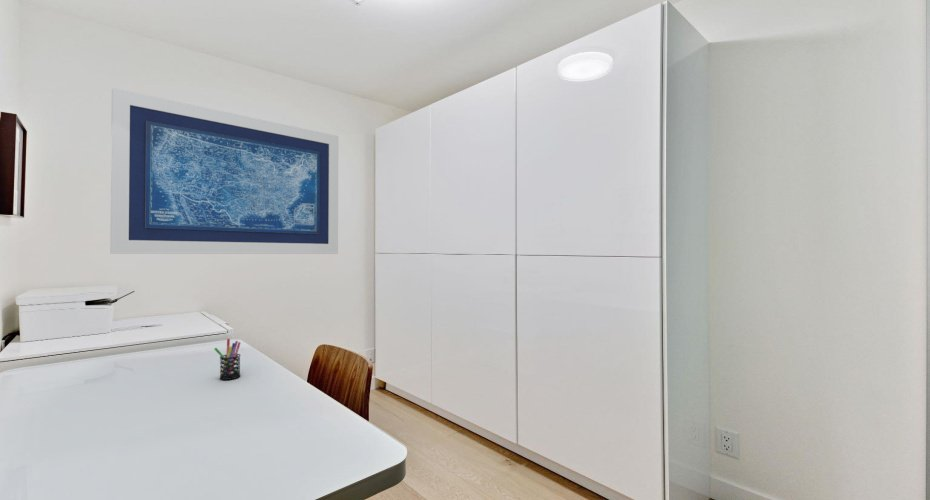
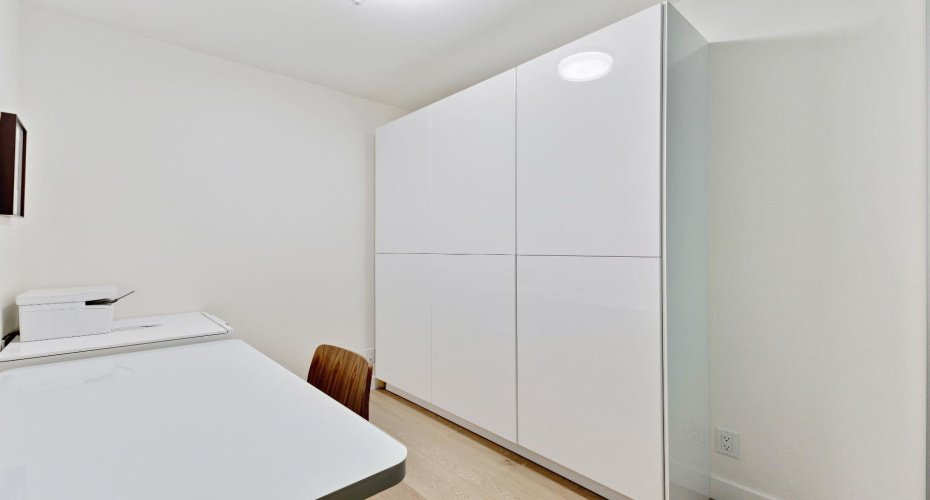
- wall art (243, 185)
- pen holder (227, 358)
